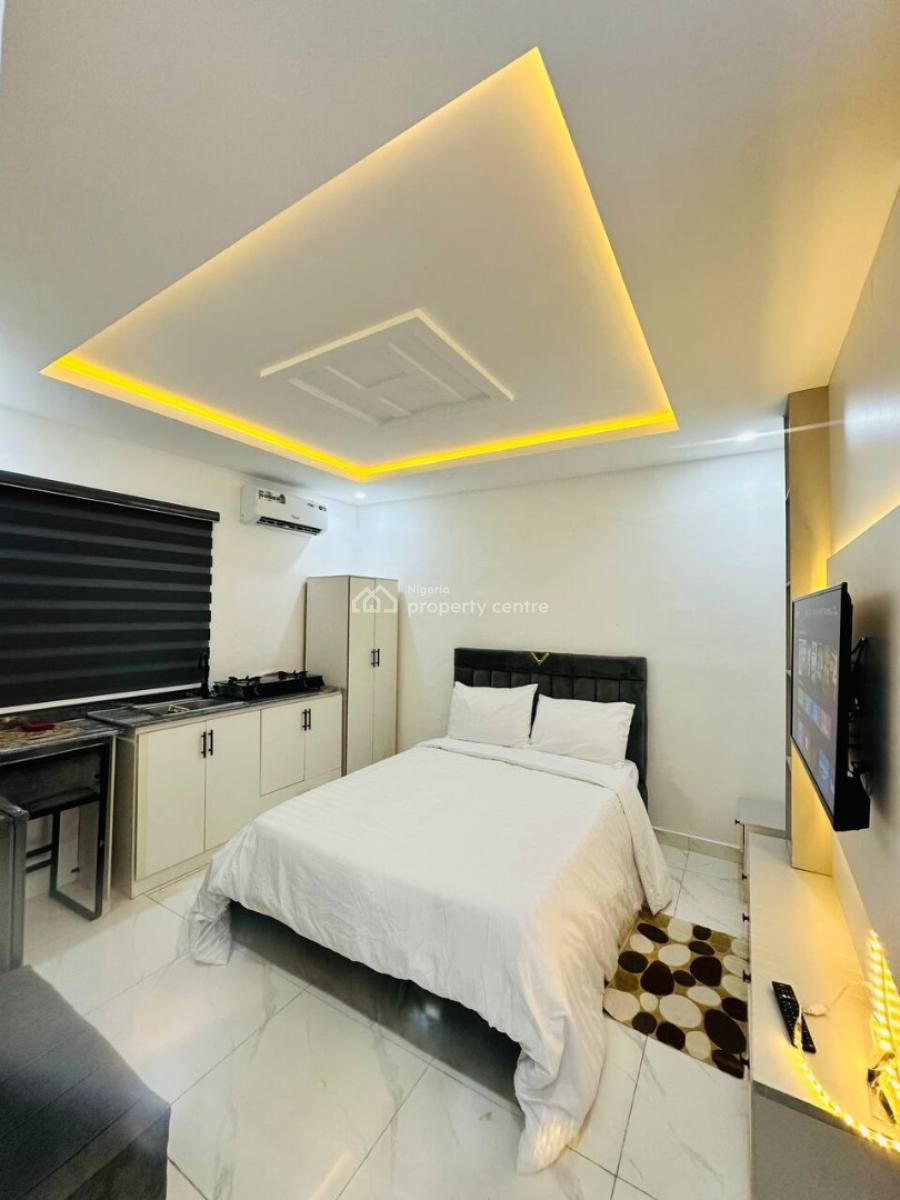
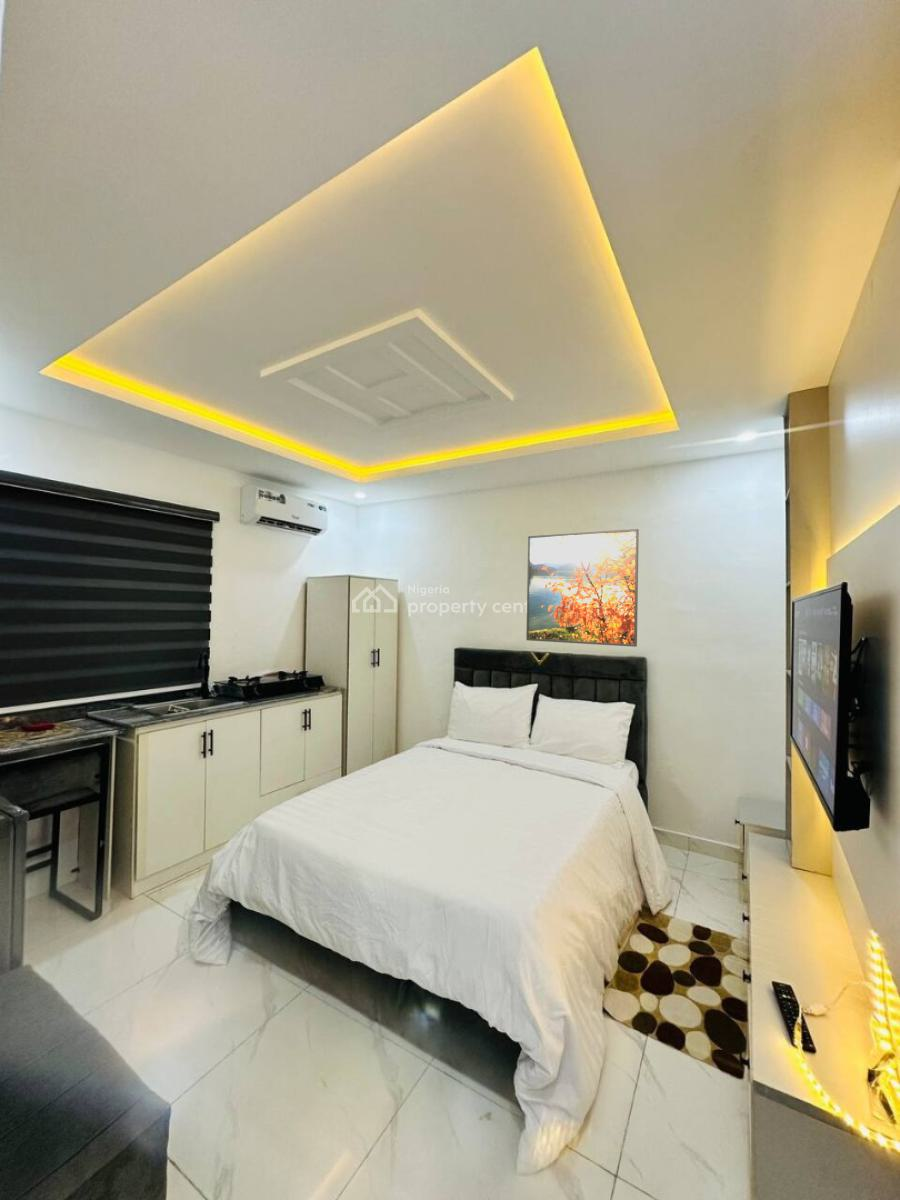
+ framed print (579, 588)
